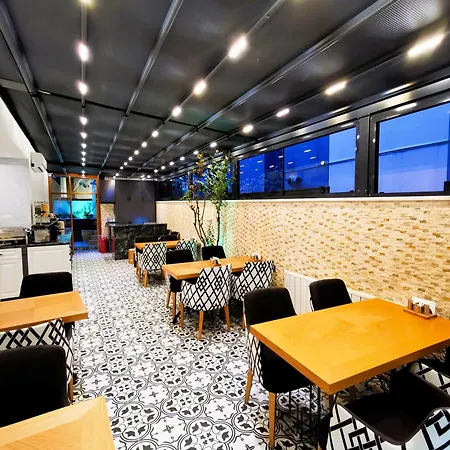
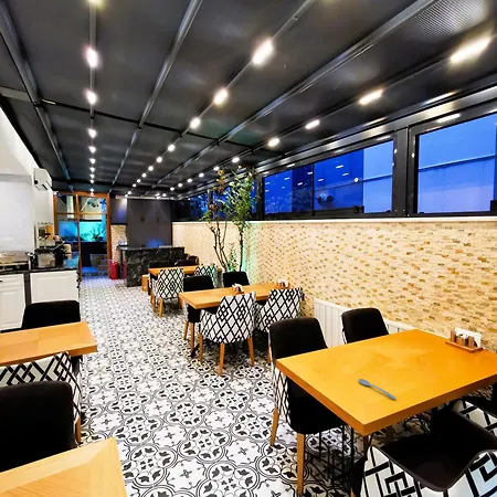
+ spoon (376, 387)
